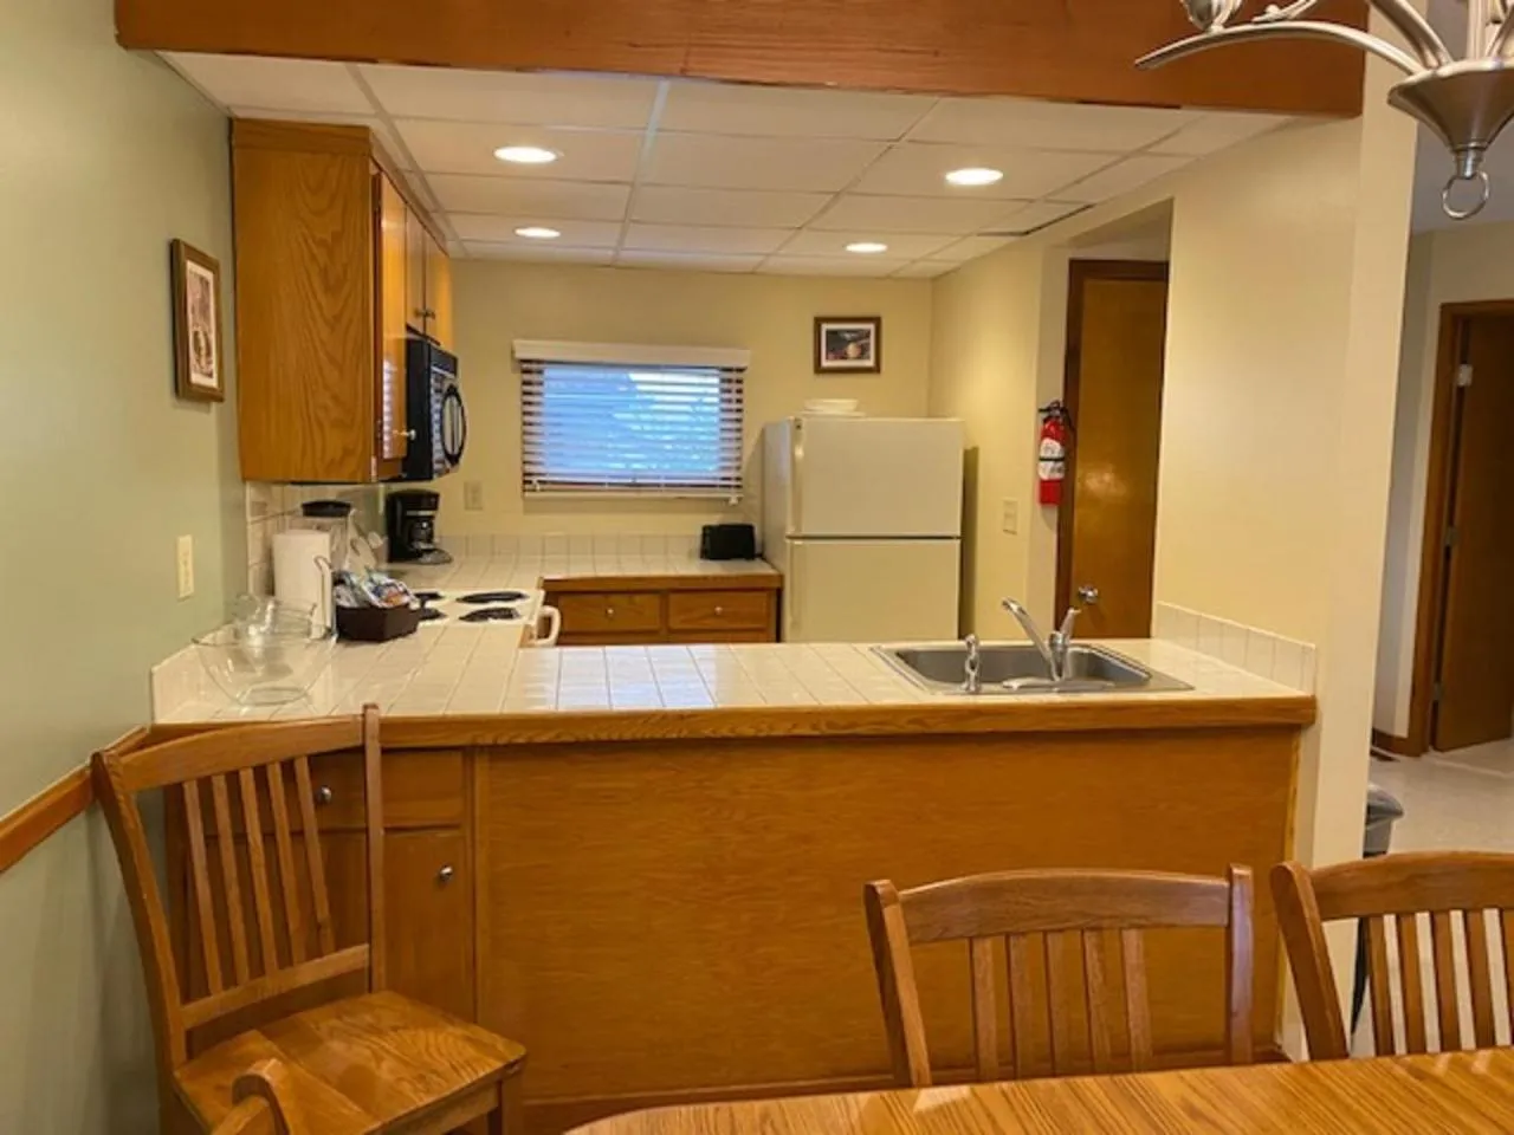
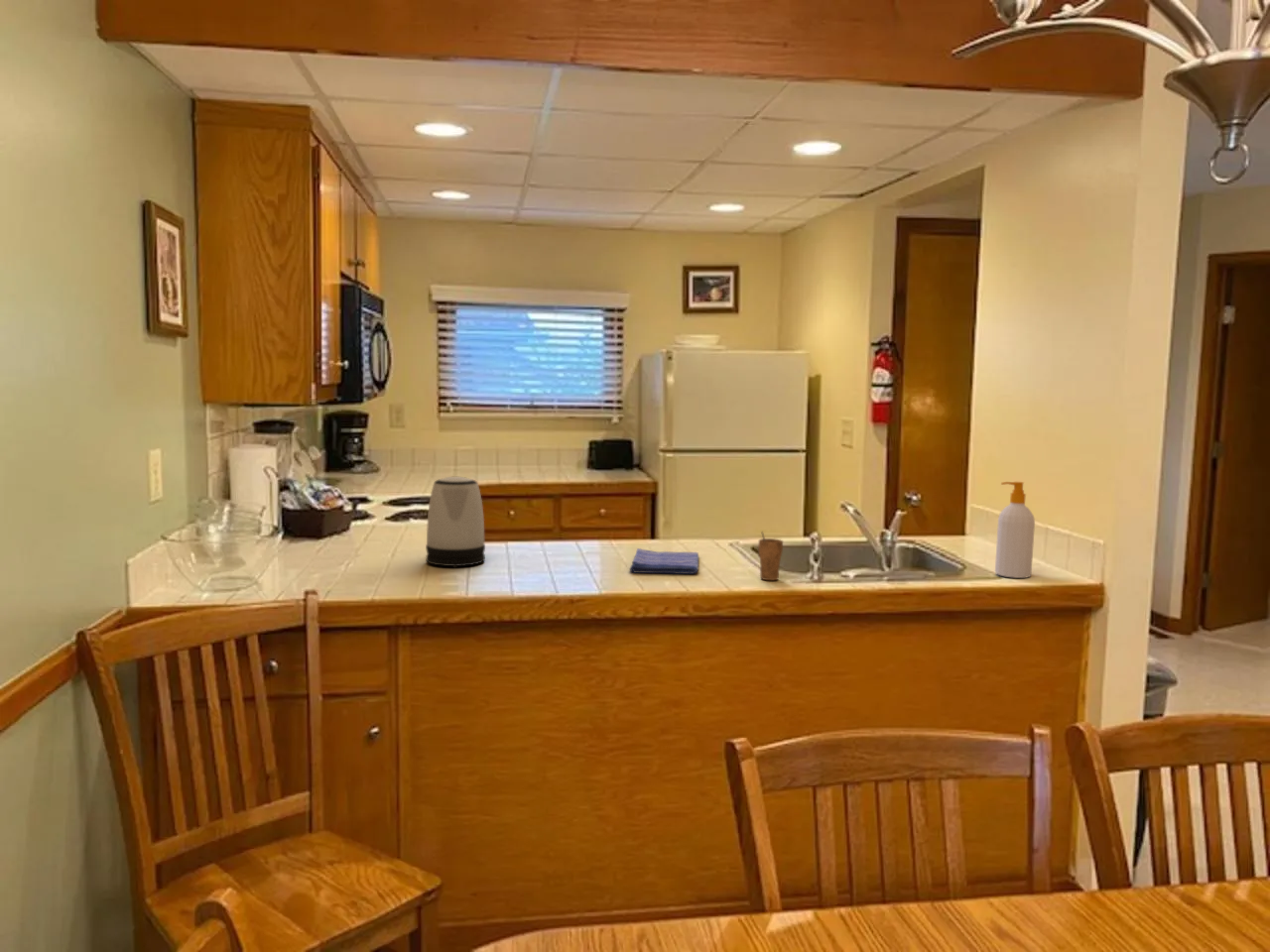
+ soap bottle (1014, 529)
+ dish towel (665, 559)
+ cup (770, 554)
+ kettle (455, 518)
